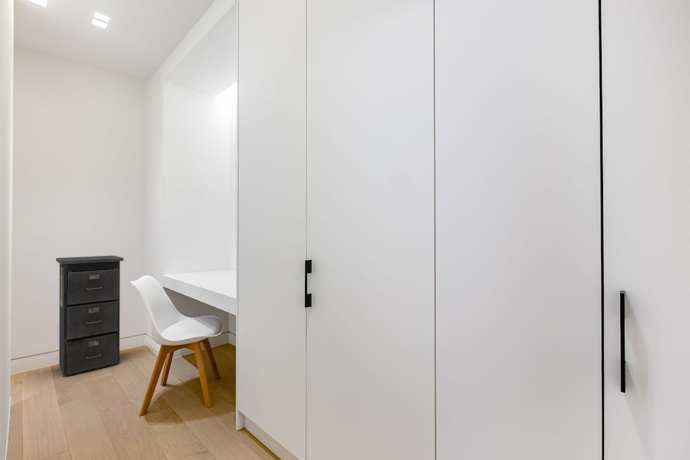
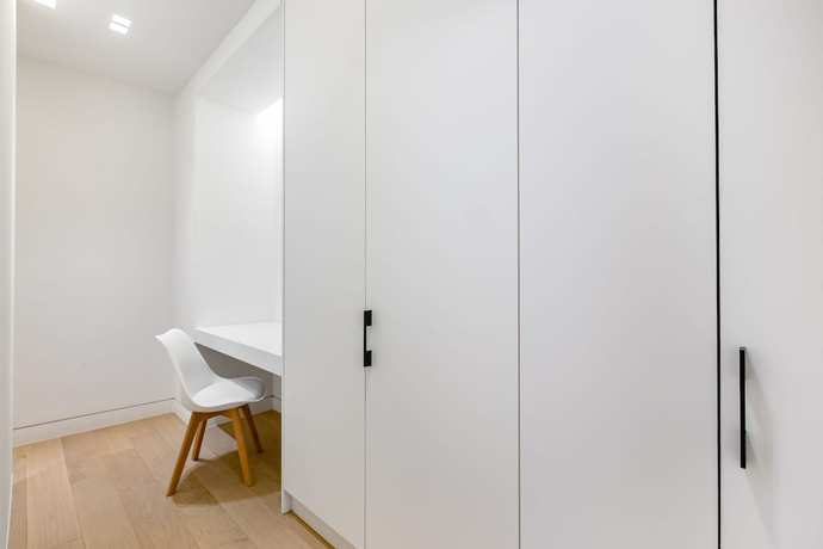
- filing cabinet (90, 311)
